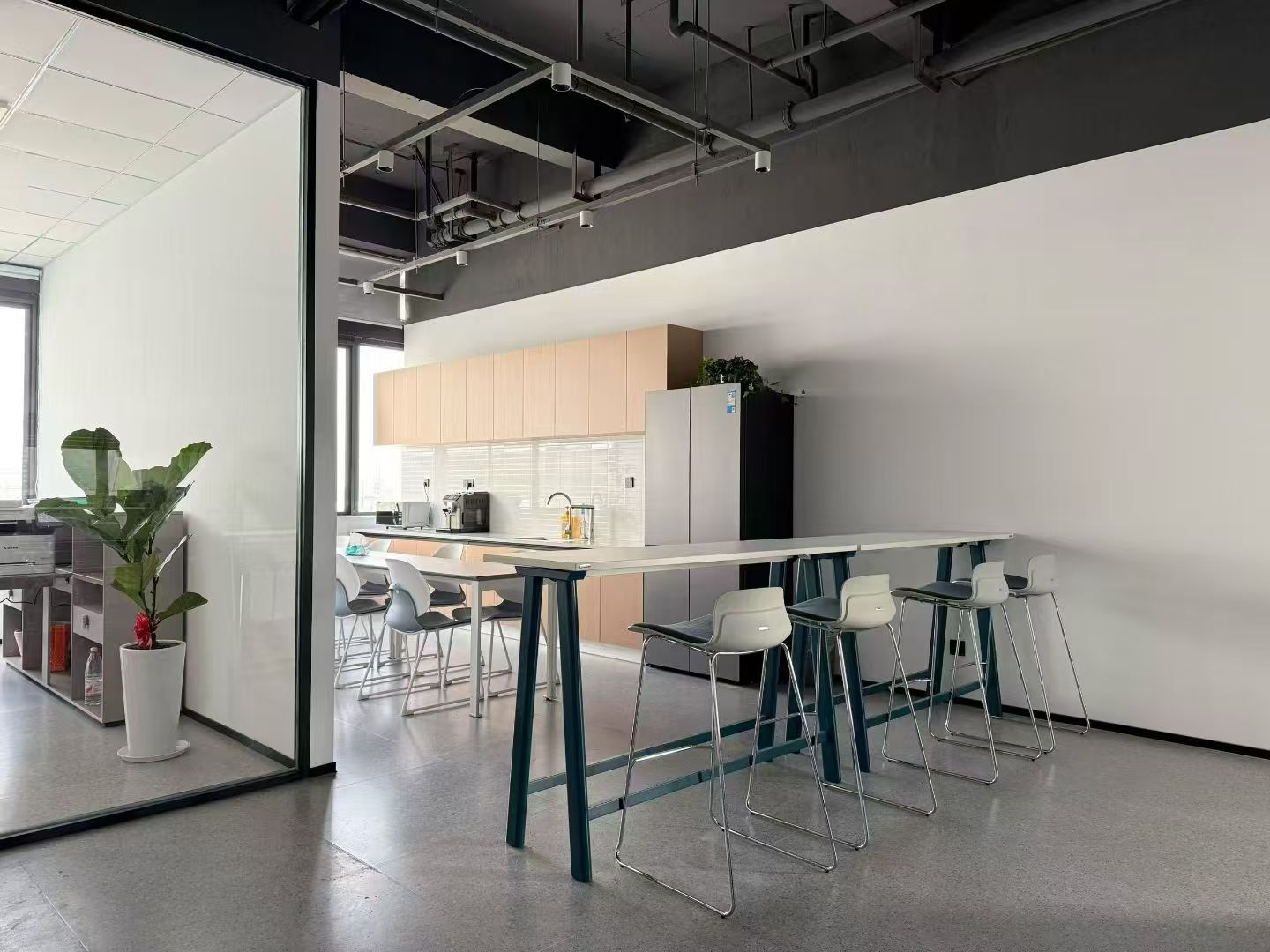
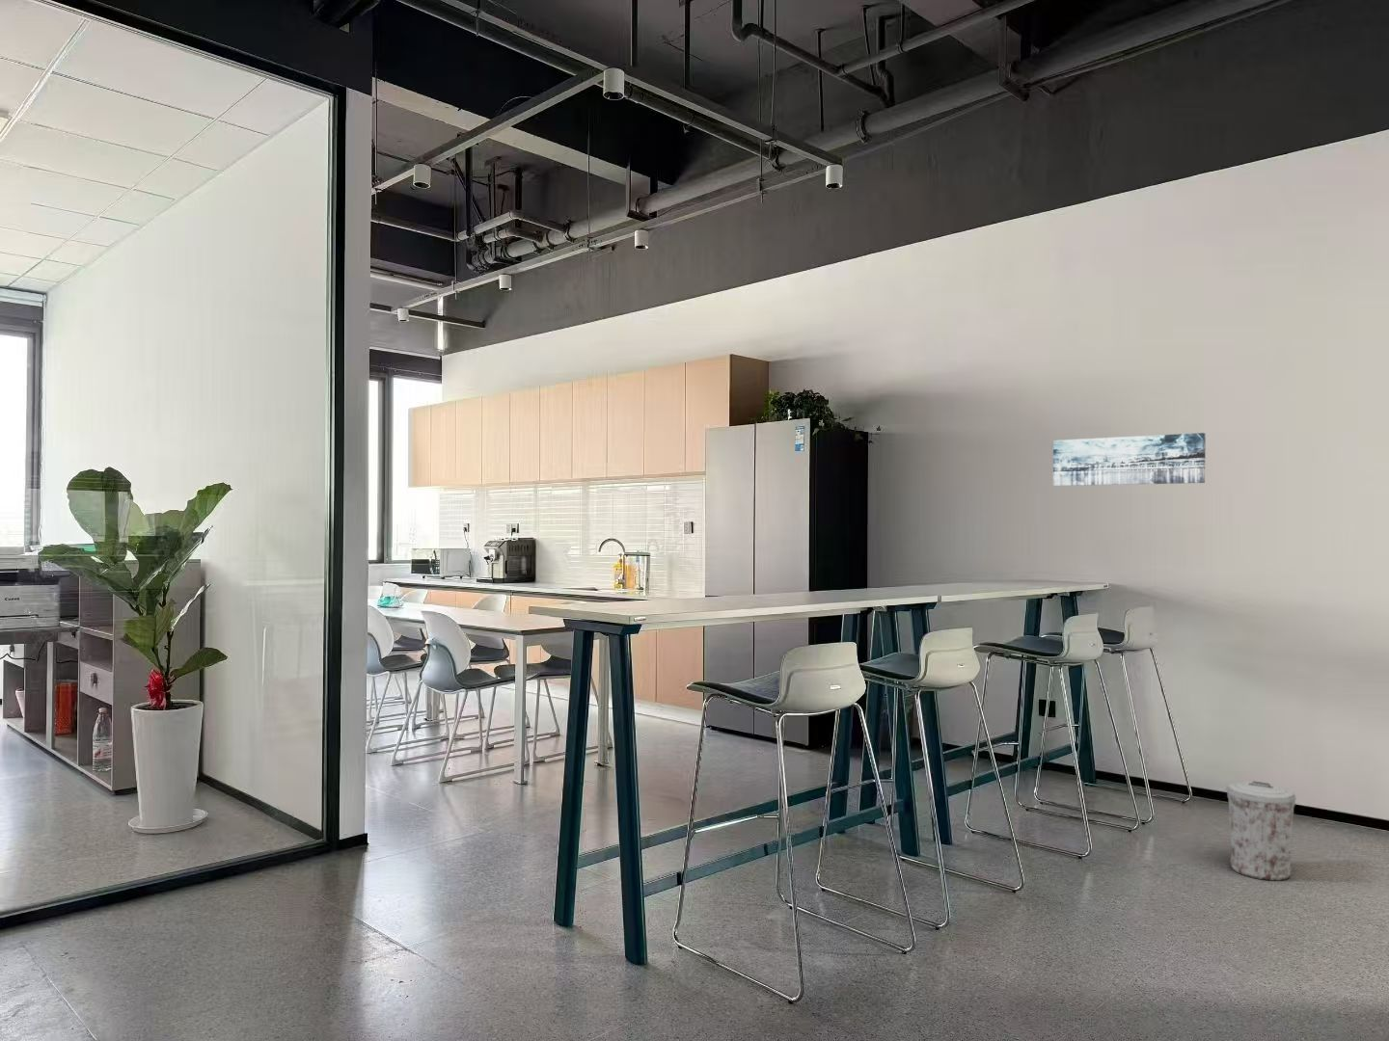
+ trash can (1260, 826)
+ wall art (1125, 459)
